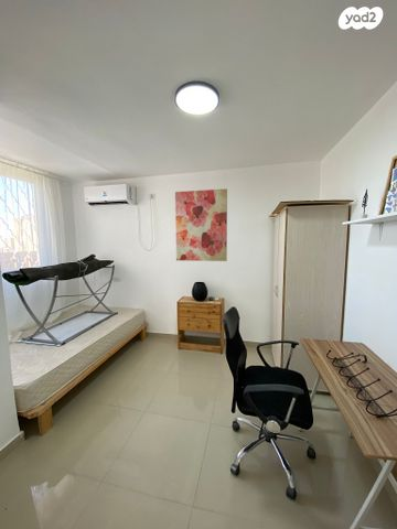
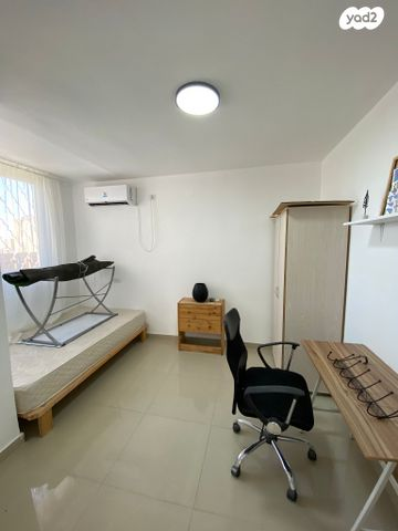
- wall art (201, 226)
